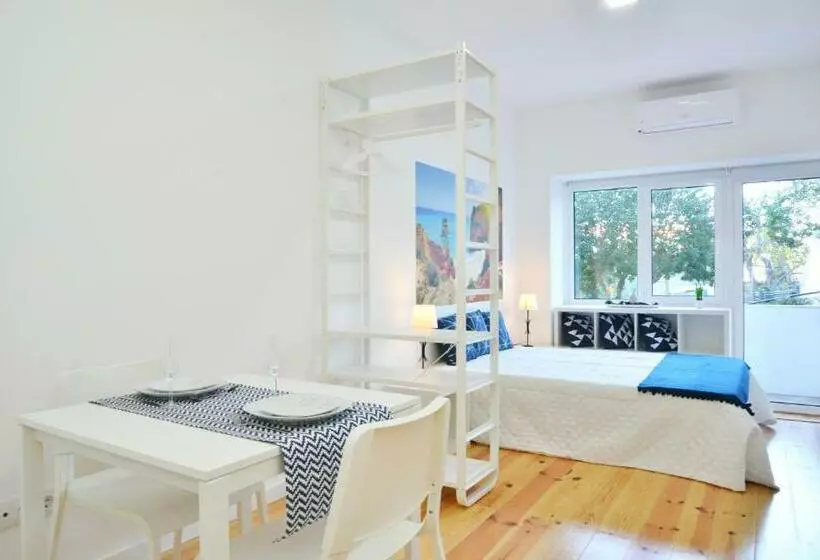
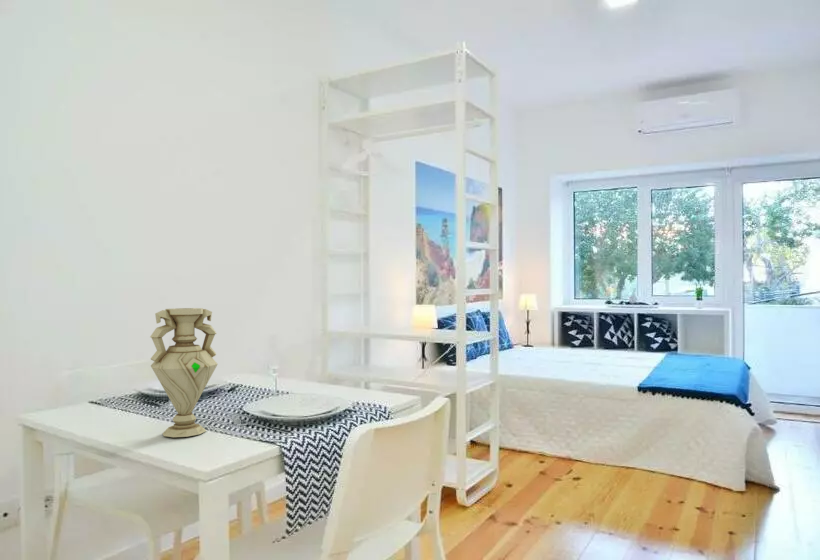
+ vase (184, 370)
